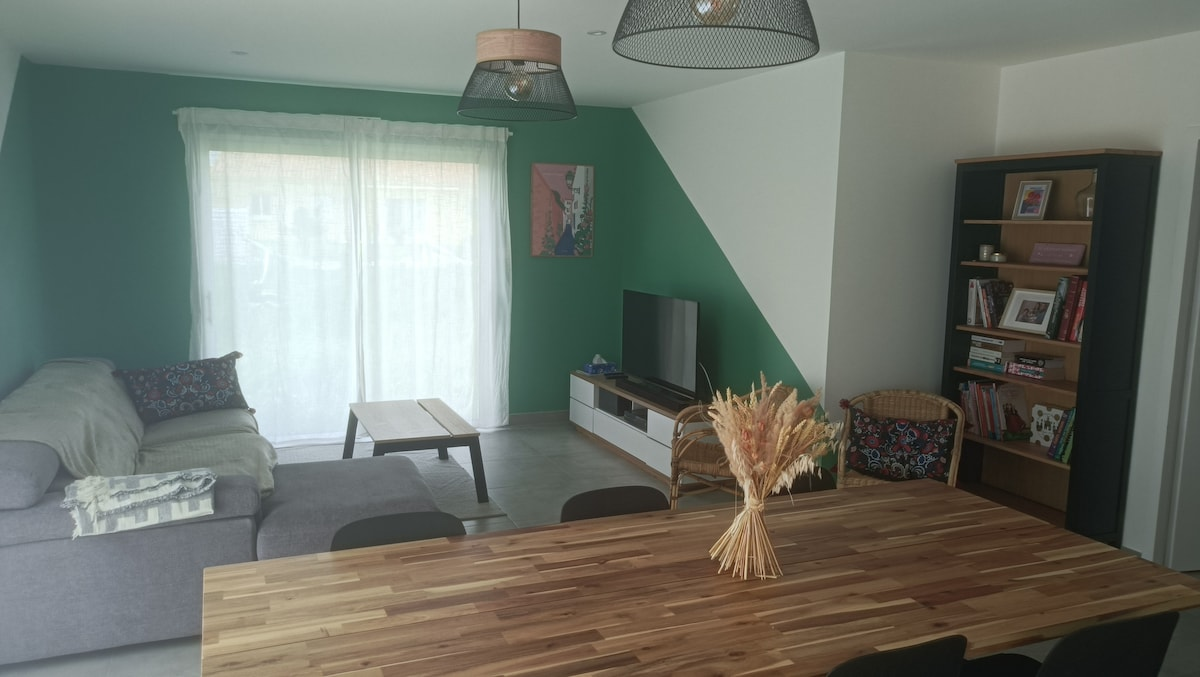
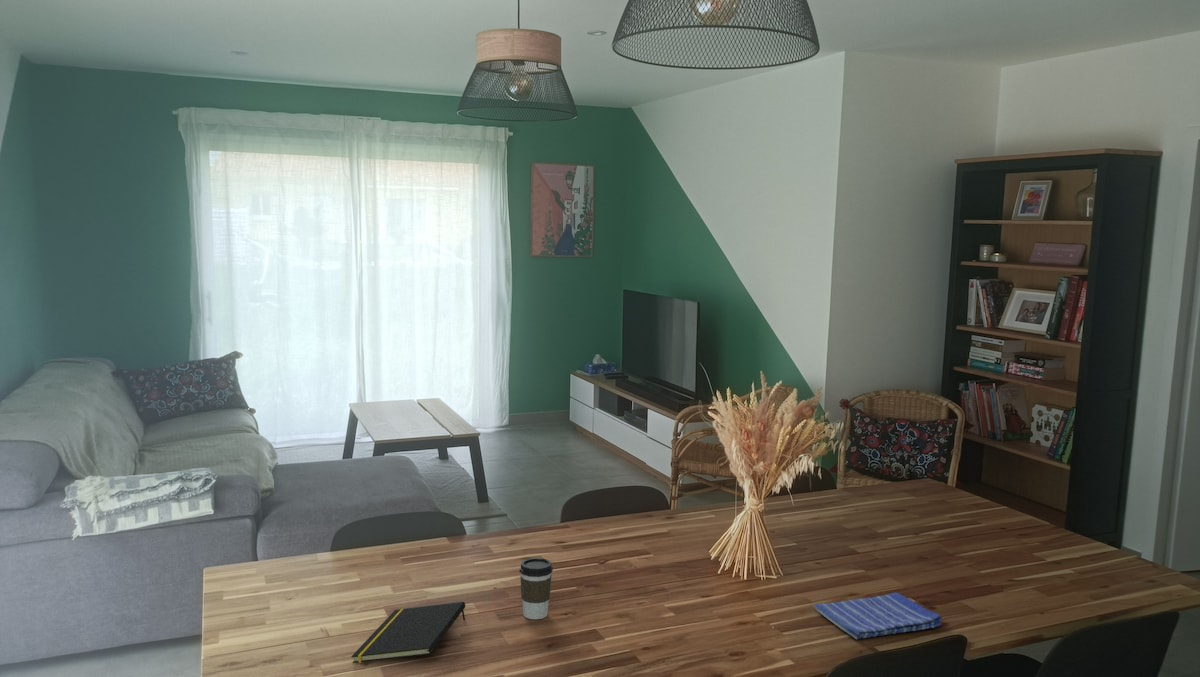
+ coffee cup (535, 588)
+ dish towel (877, 613)
+ notepad (411, 630)
